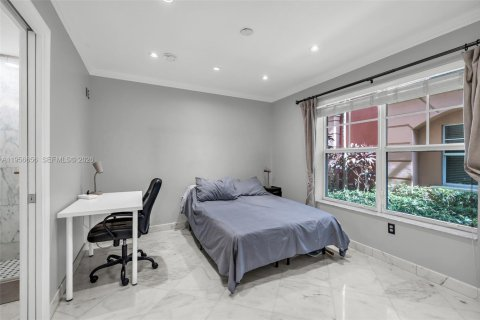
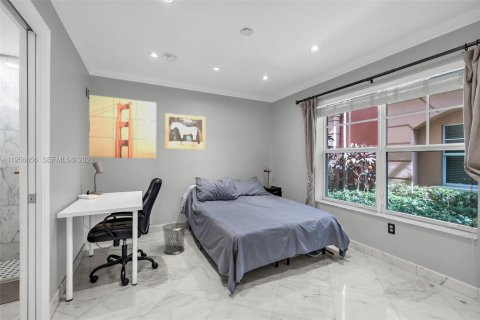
+ waste bin (174, 238)
+ wall art (185, 132)
+ wall art (124, 128)
